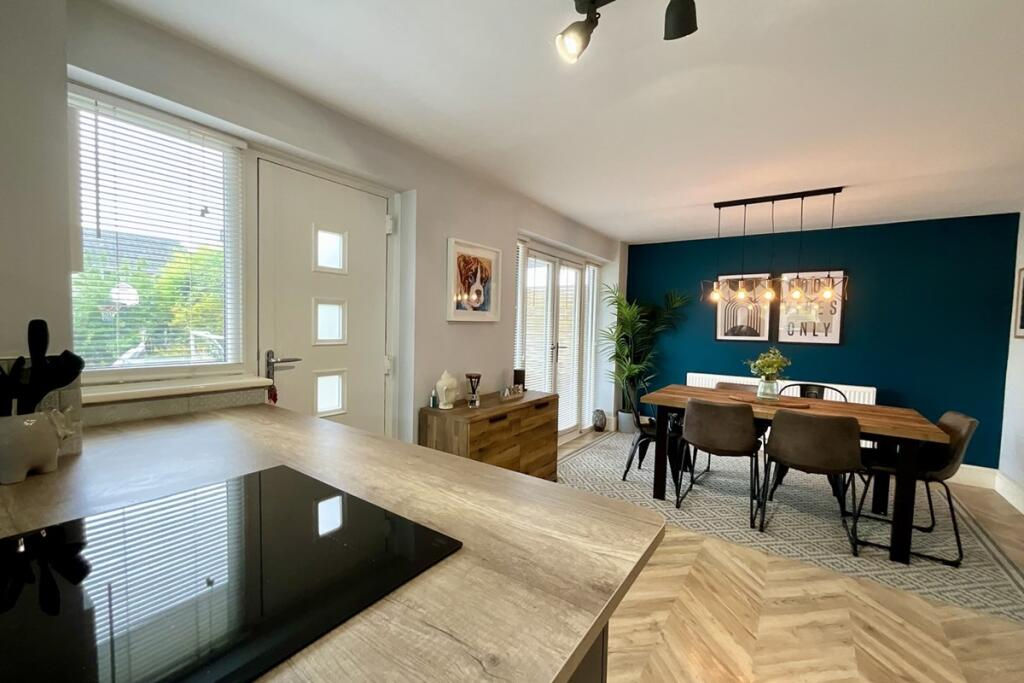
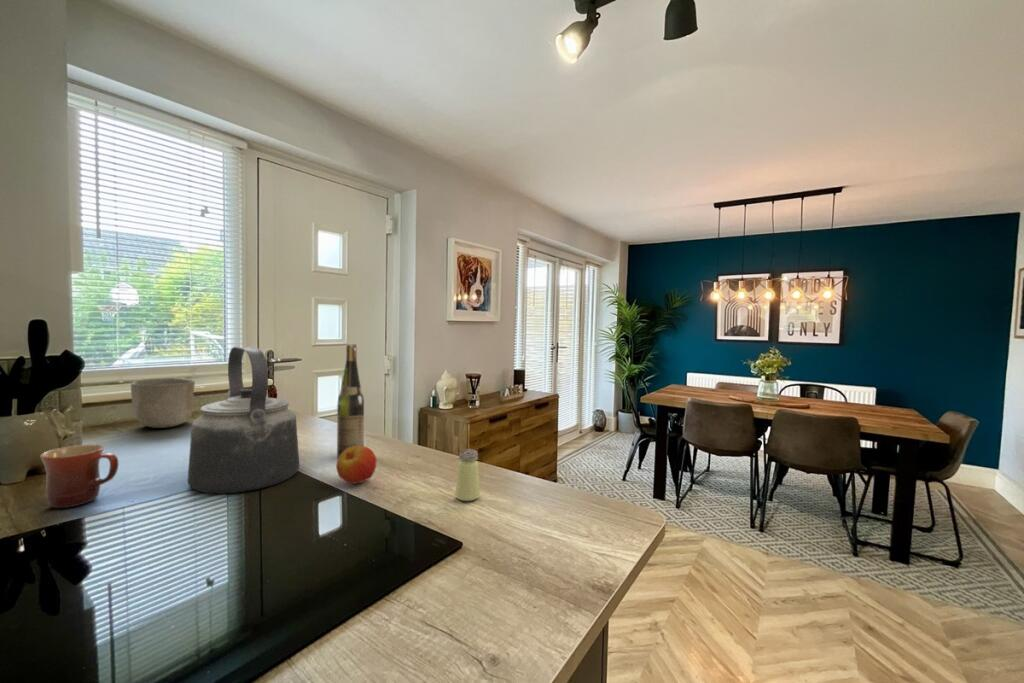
+ mug (82, 476)
+ kettle (244, 410)
+ apple (356, 464)
+ bowl (164, 402)
+ wine bottle (350, 400)
+ saltshaker (468, 473)
